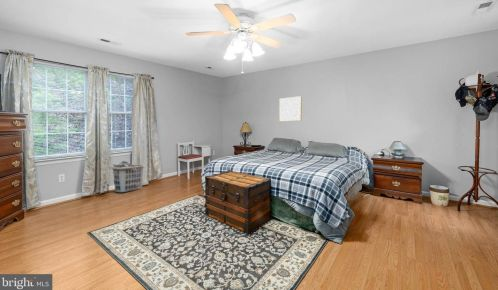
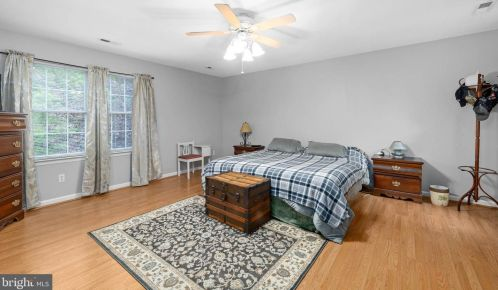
- wall art (290, 109)
- clothes hamper (128, 175)
